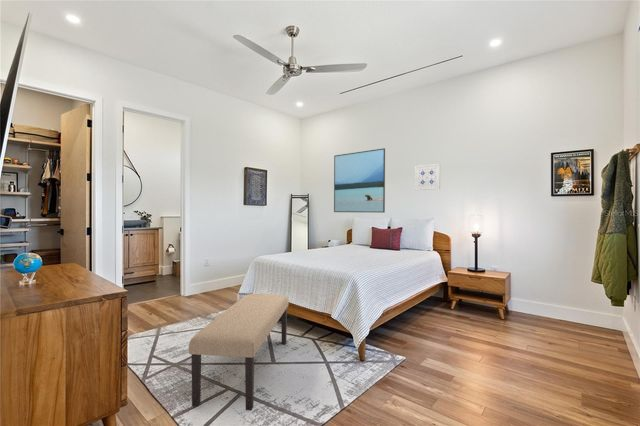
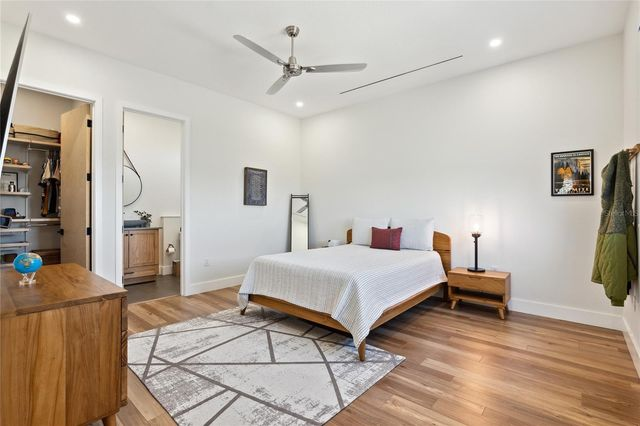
- wall art (427, 177)
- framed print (357, 182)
- bench (248, 338)
